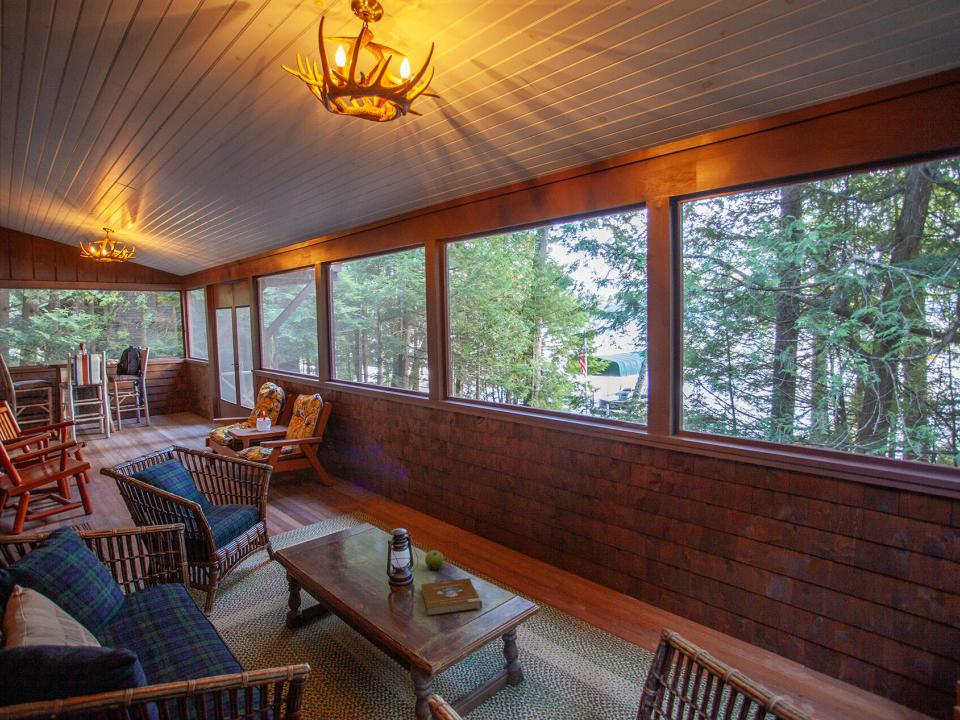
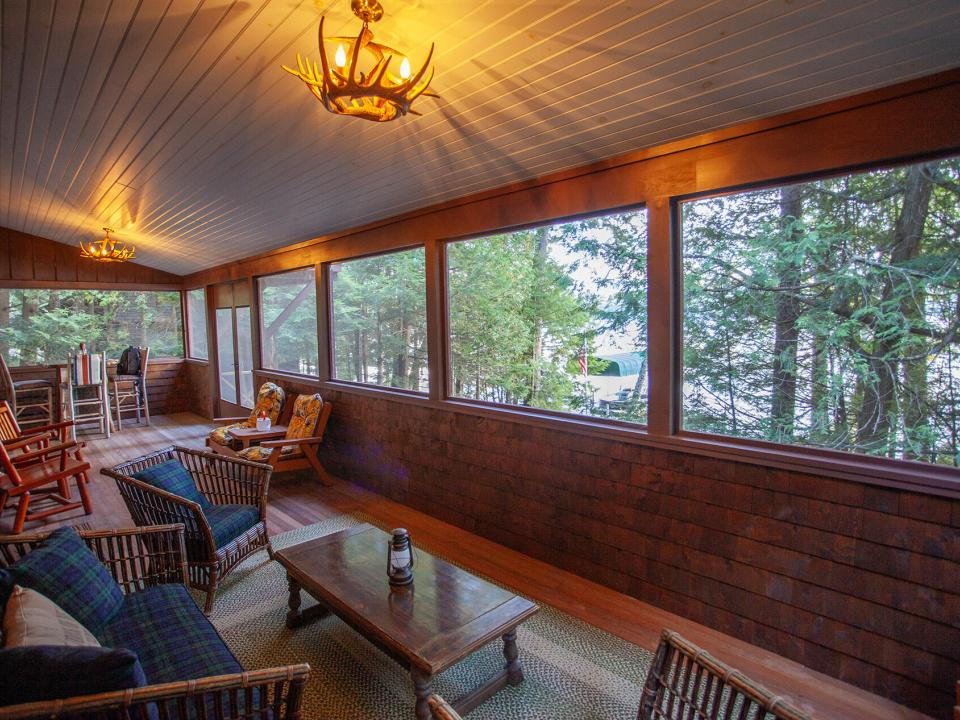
- fruit (434, 559)
- book (450, 595)
